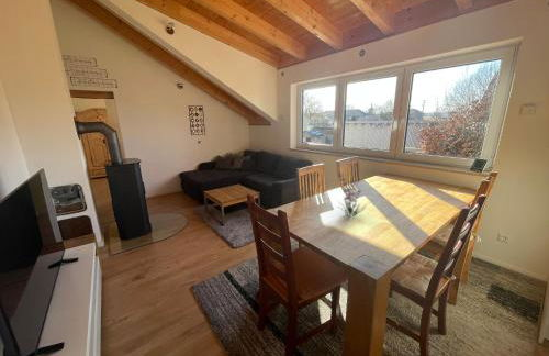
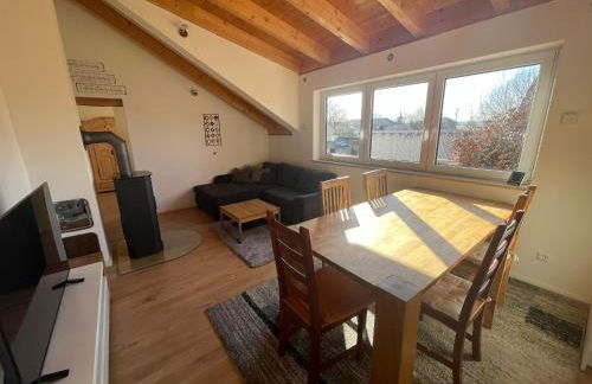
- plant (350, 194)
